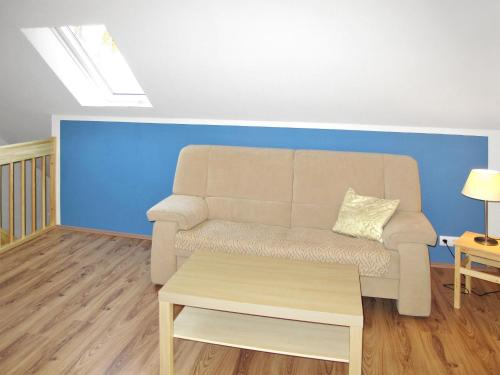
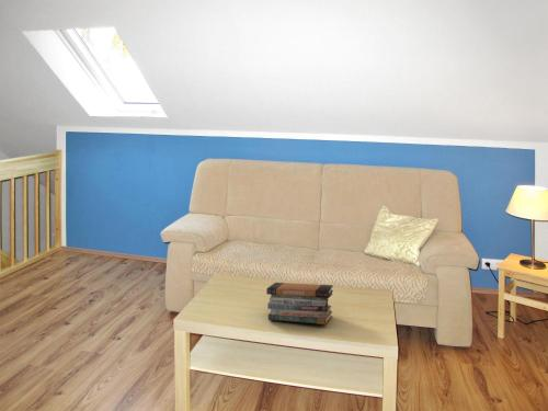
+ book stack (299, 301)
